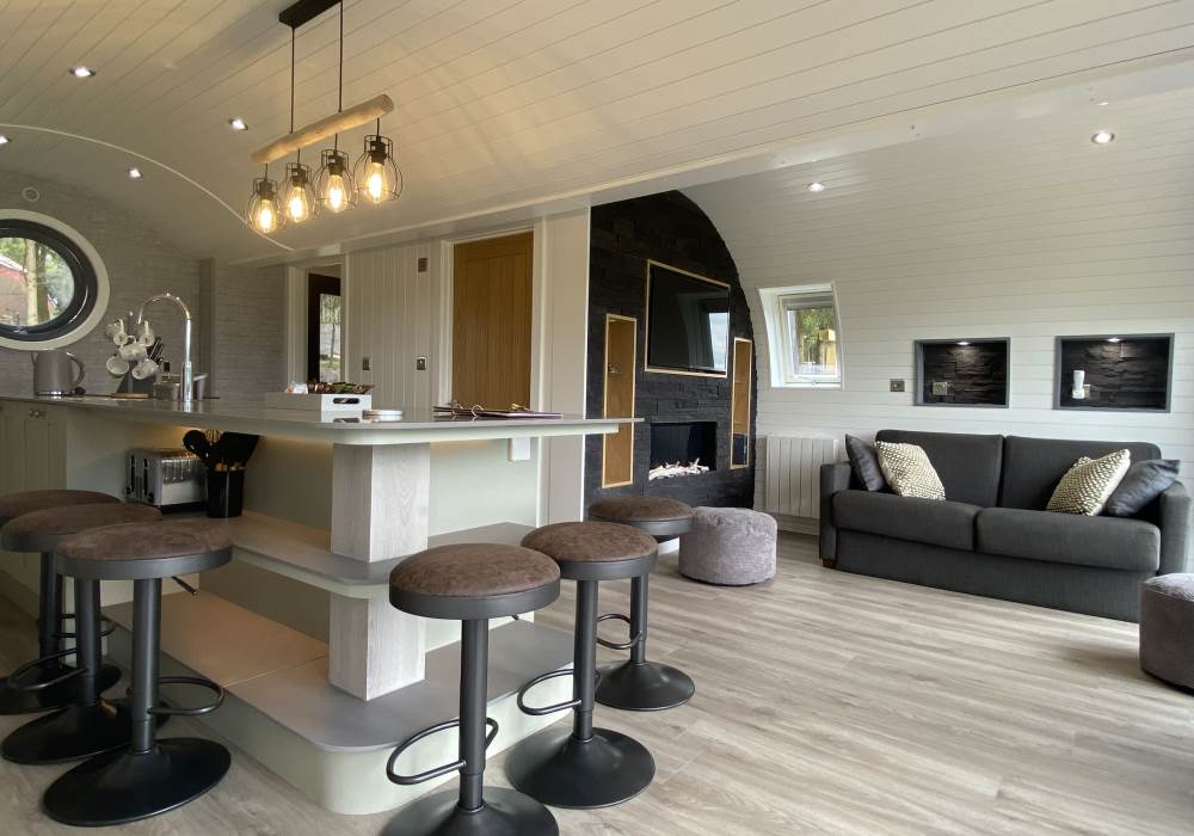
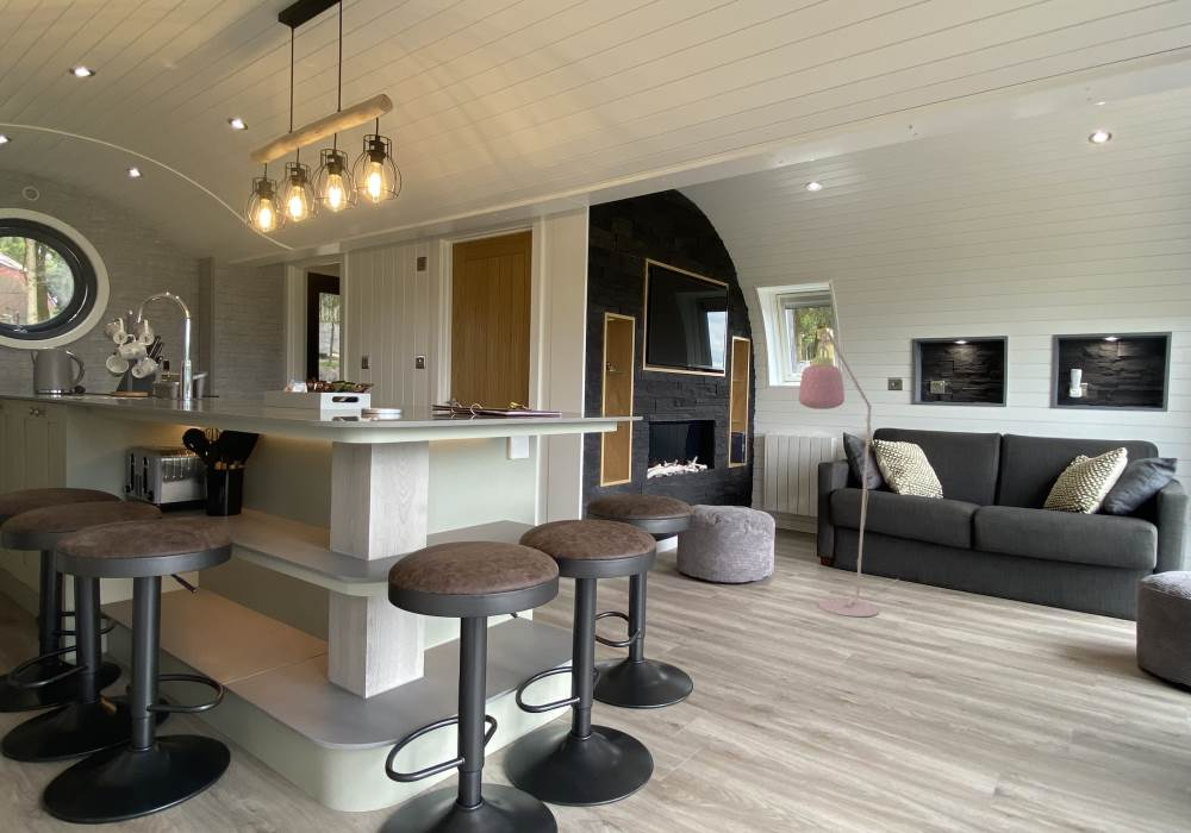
+ floor lamp (863, 472)
